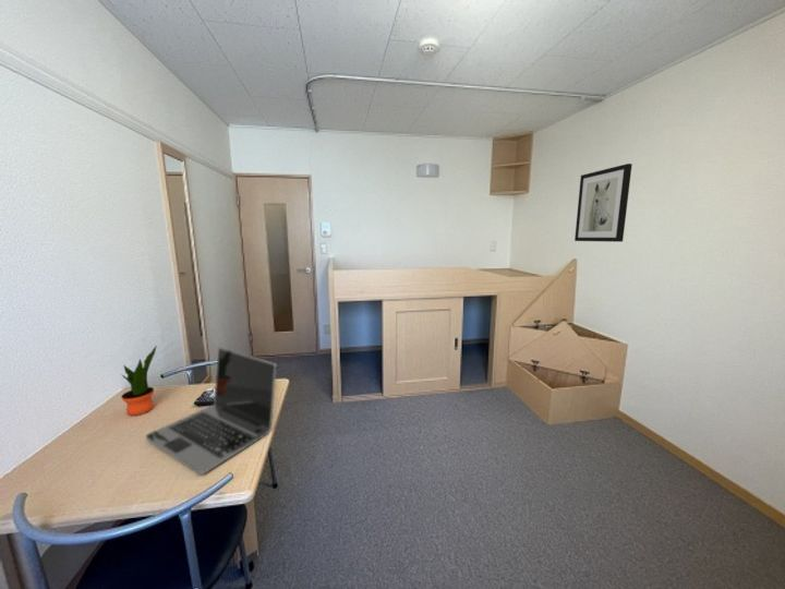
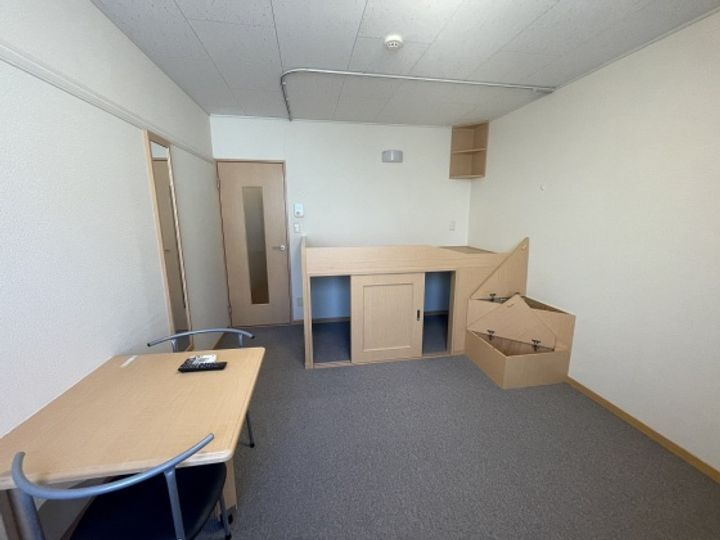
- wall art (600, 206)
- potted plant (141, 378)
- laptop (214, 400)
